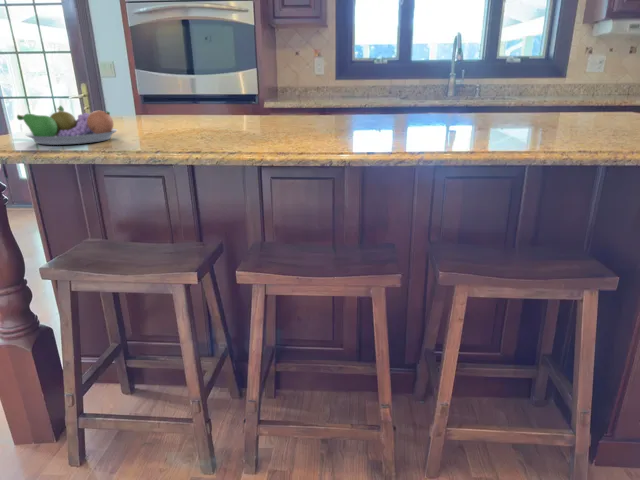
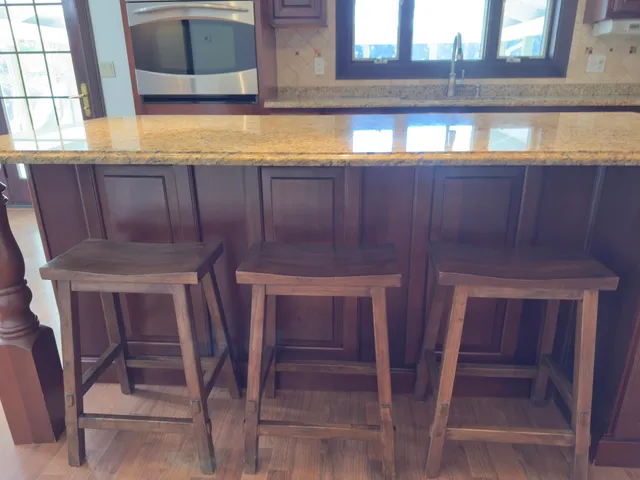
- fruit bowl (68, 123)
